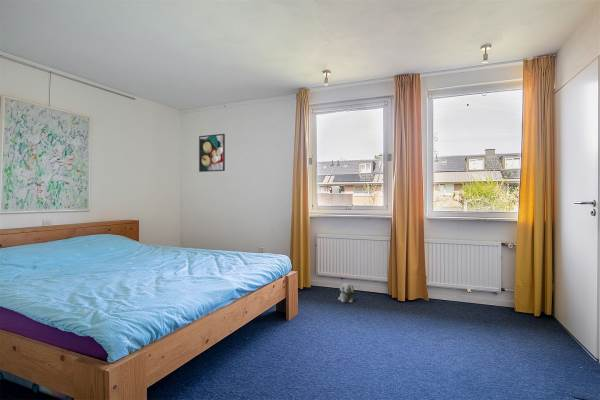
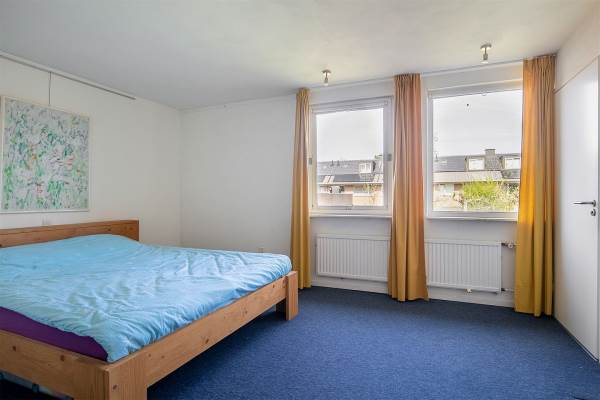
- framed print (211, 153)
- plush toy (347, 290)
